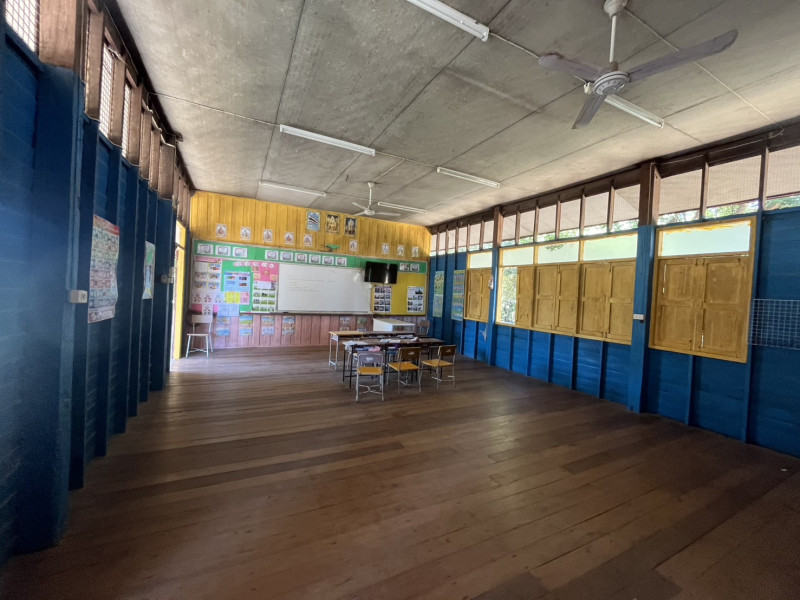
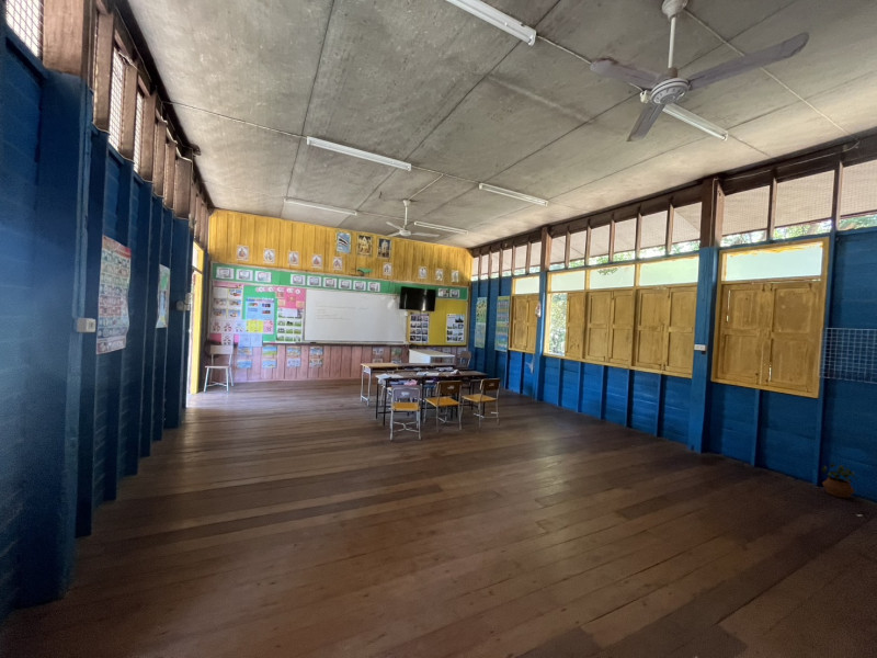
+ potted plant (839, 479)
